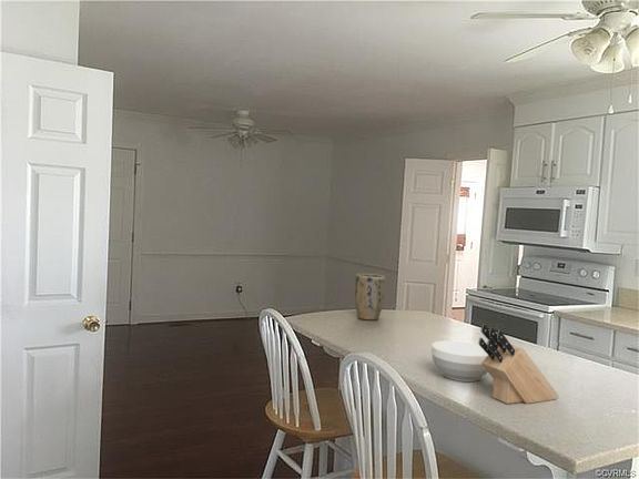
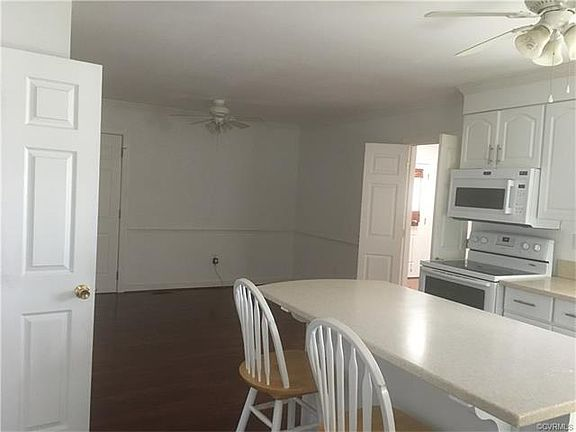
- plant pot (368, 296)
- knife block (517, 361)
- bowl (462, 361)
